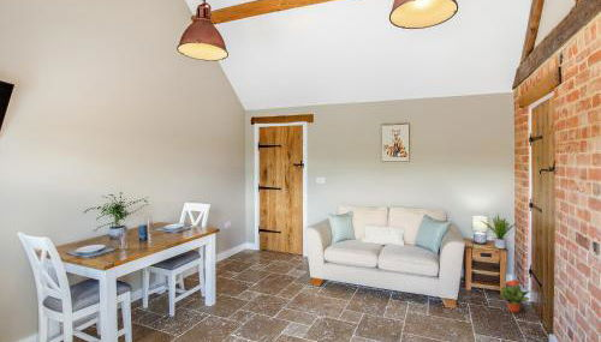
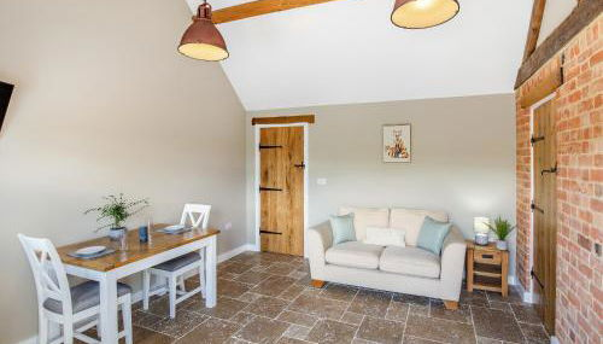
- potted plant (513, 295)
